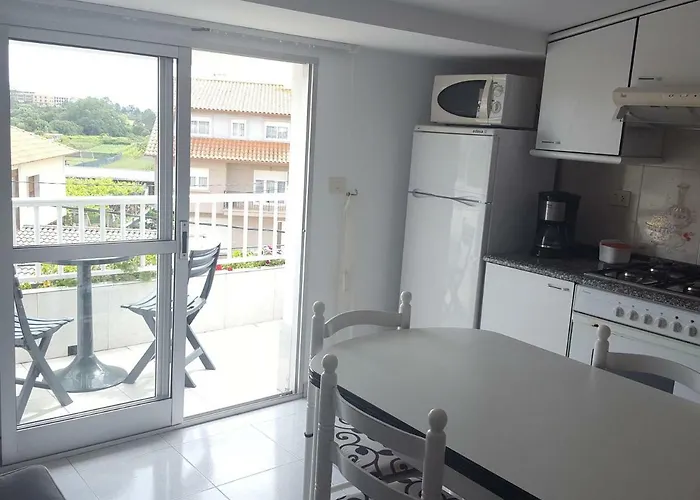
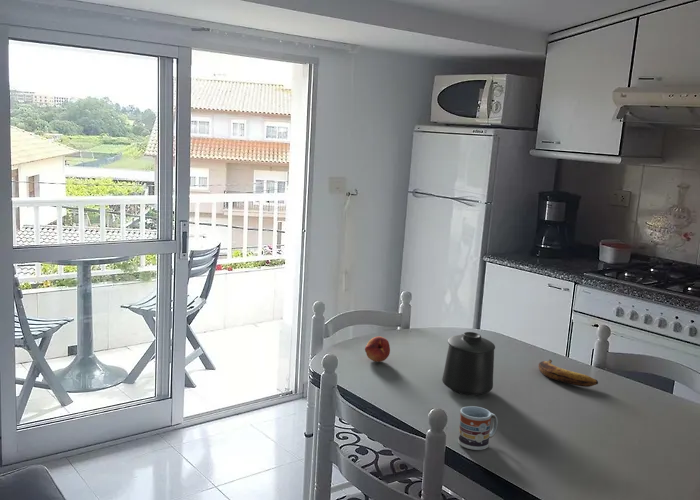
+ banana (565, 372)
+ cup (479, 426)
+ fruit (377, 349)
+ mug (465, 359)
